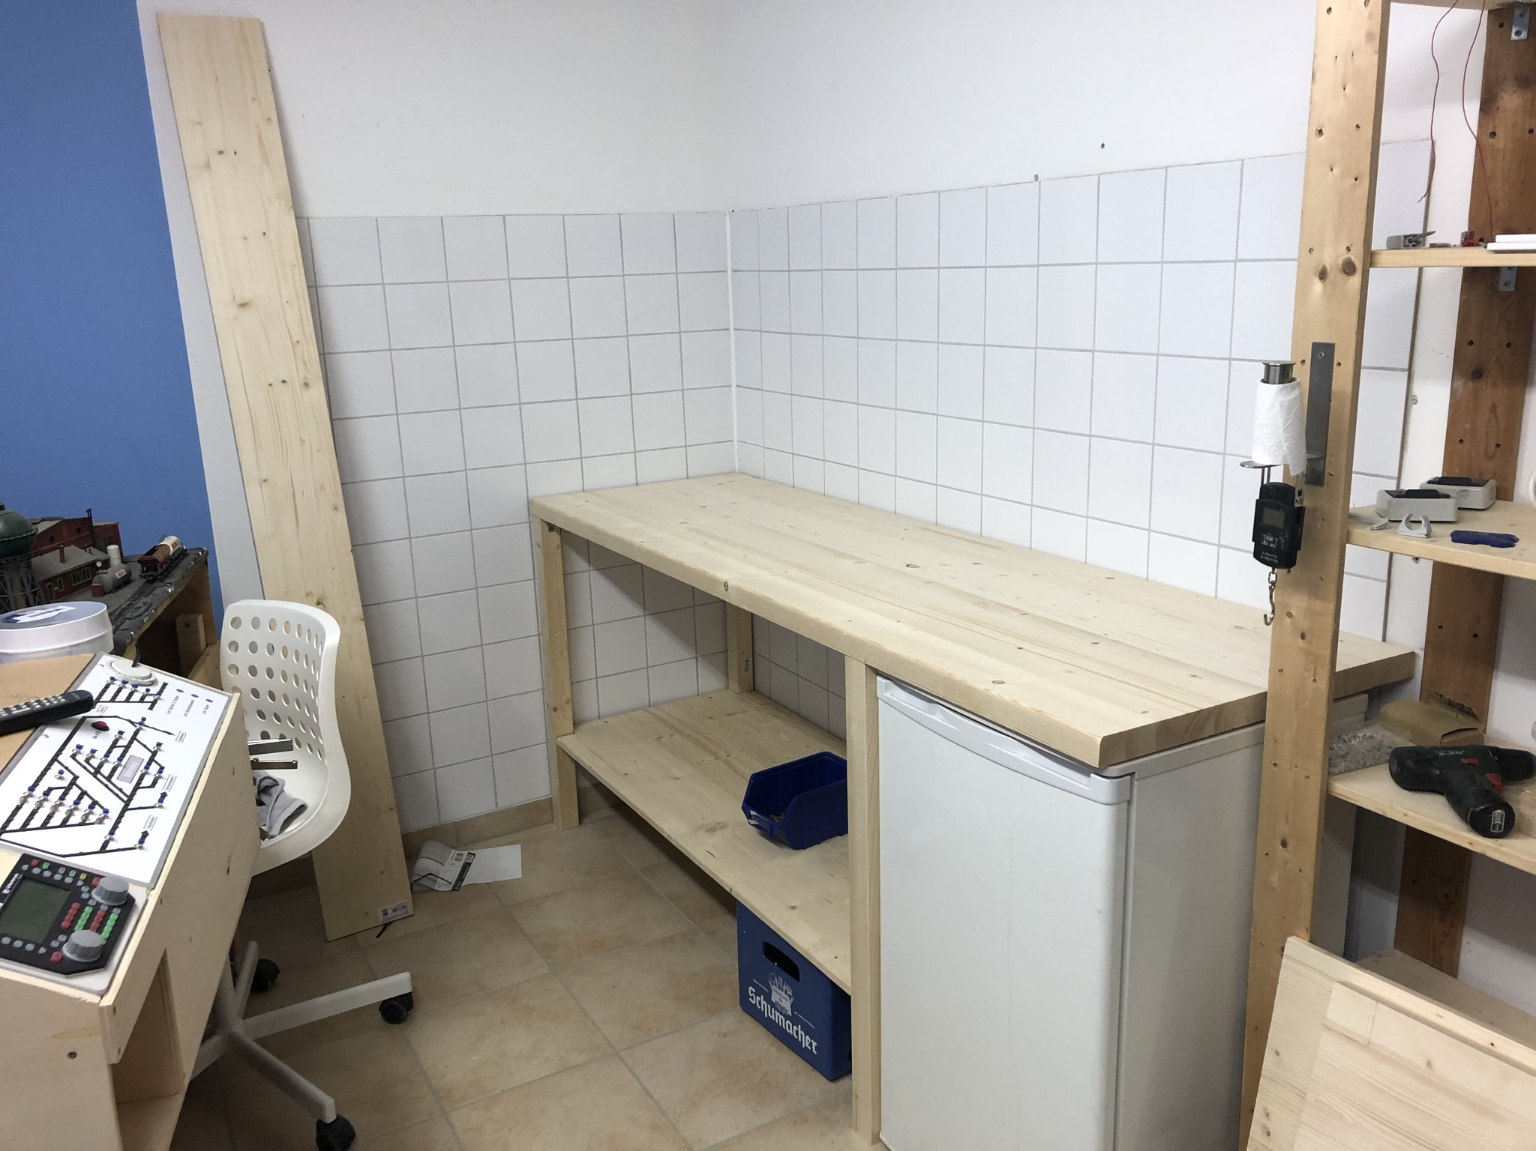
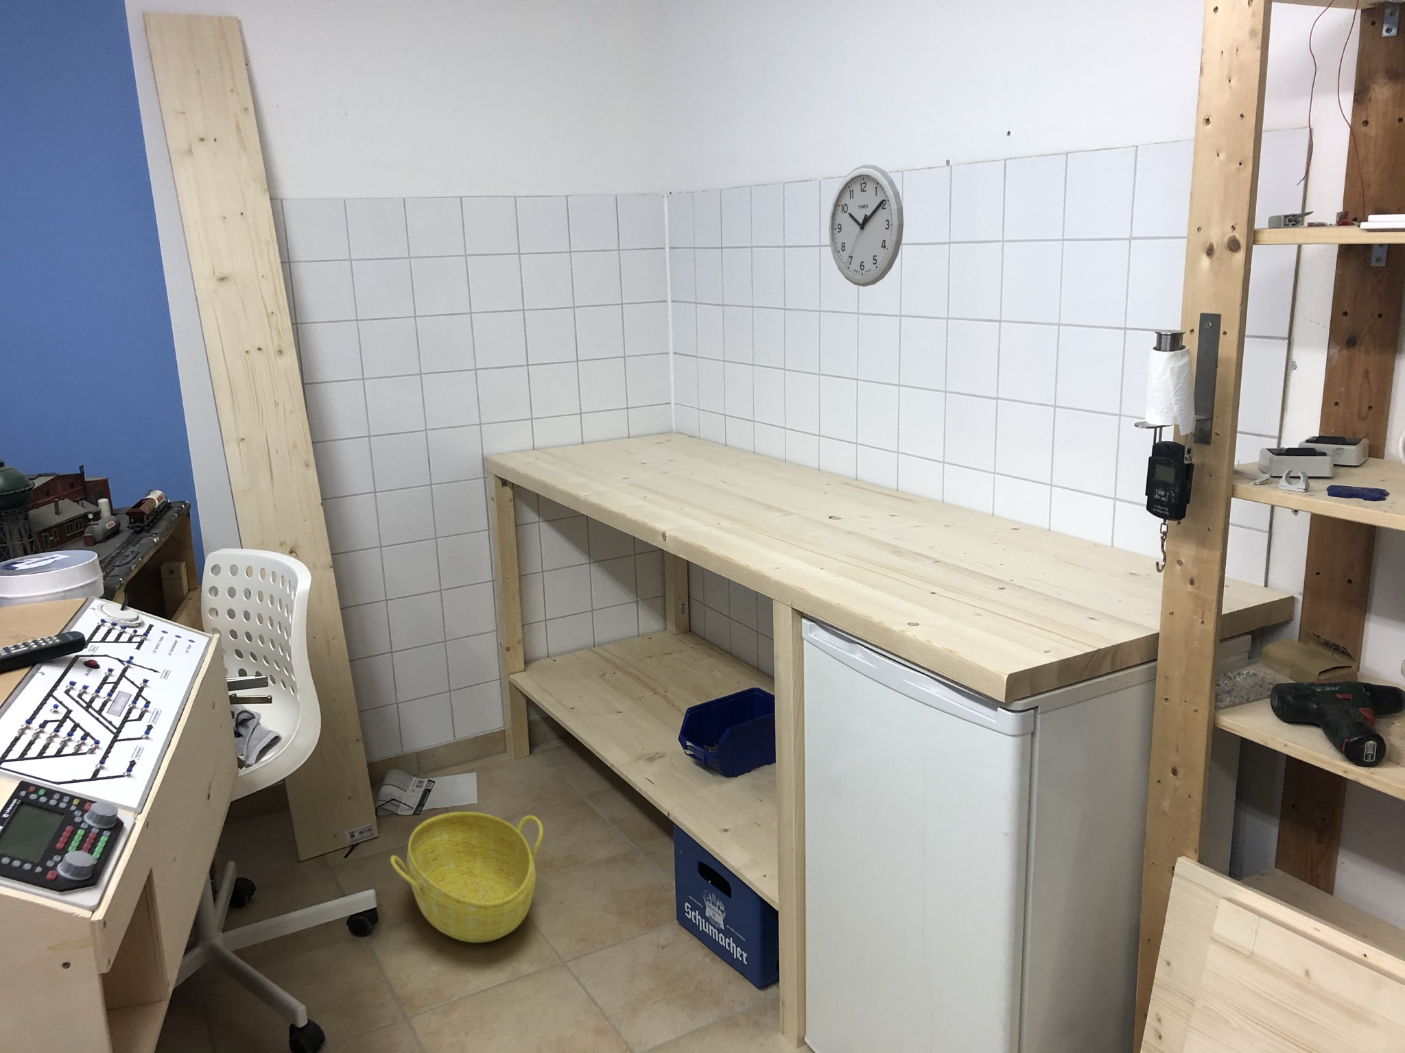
+ basket (471, 875)
+ wall clock (862, 227)
